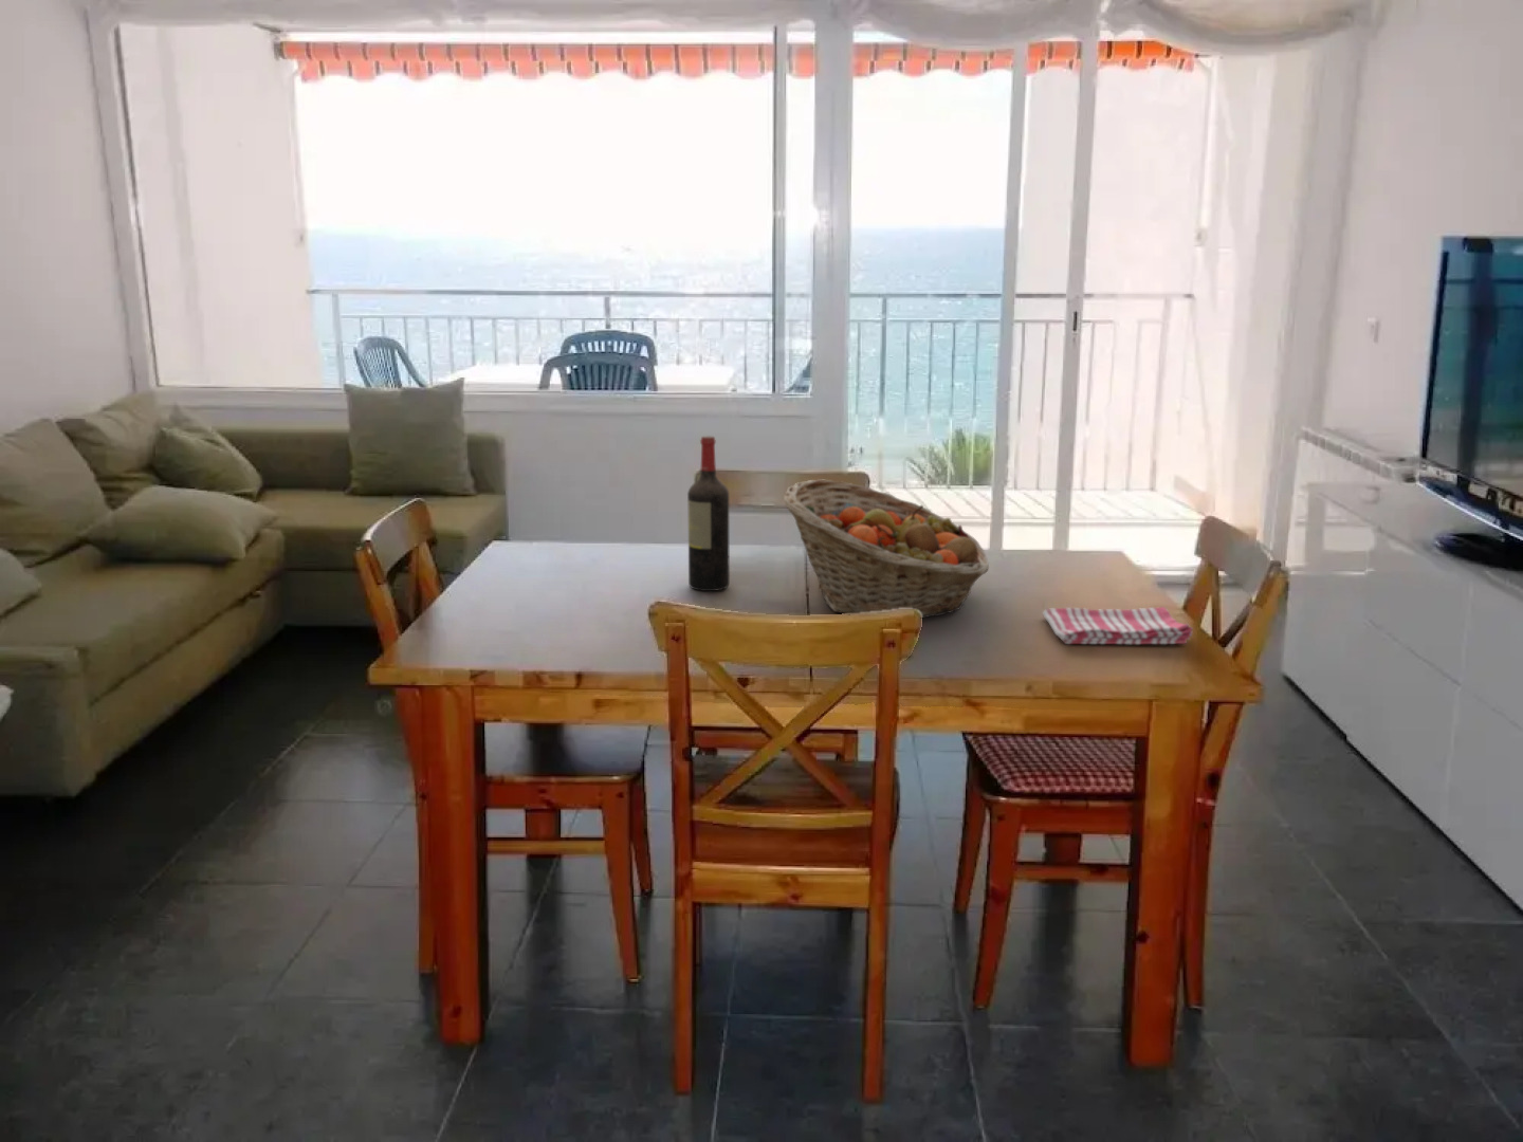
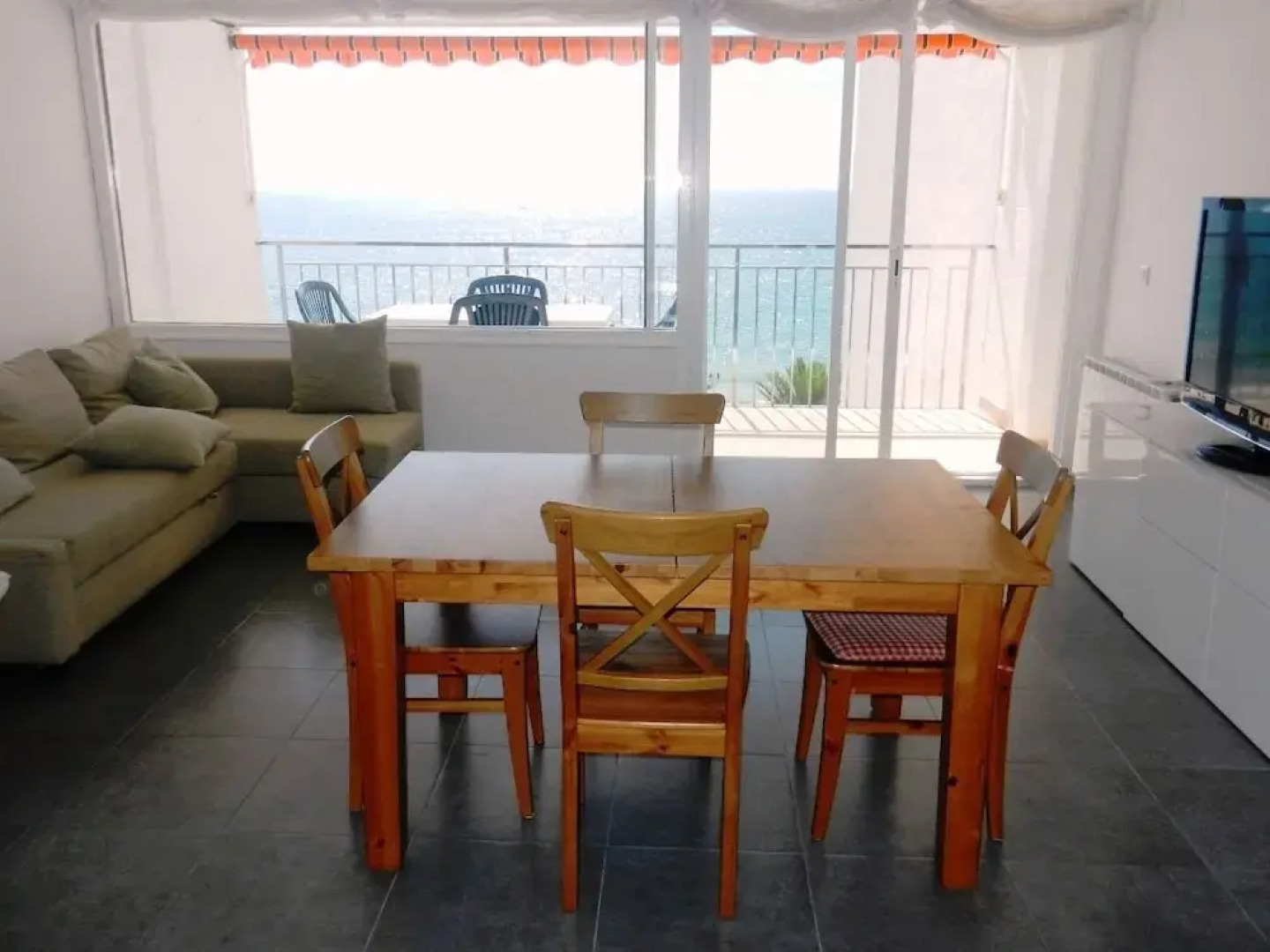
- wine bottle (708, 513)
- fruit basket (885, 543)
- dish towel (1114, 621)
